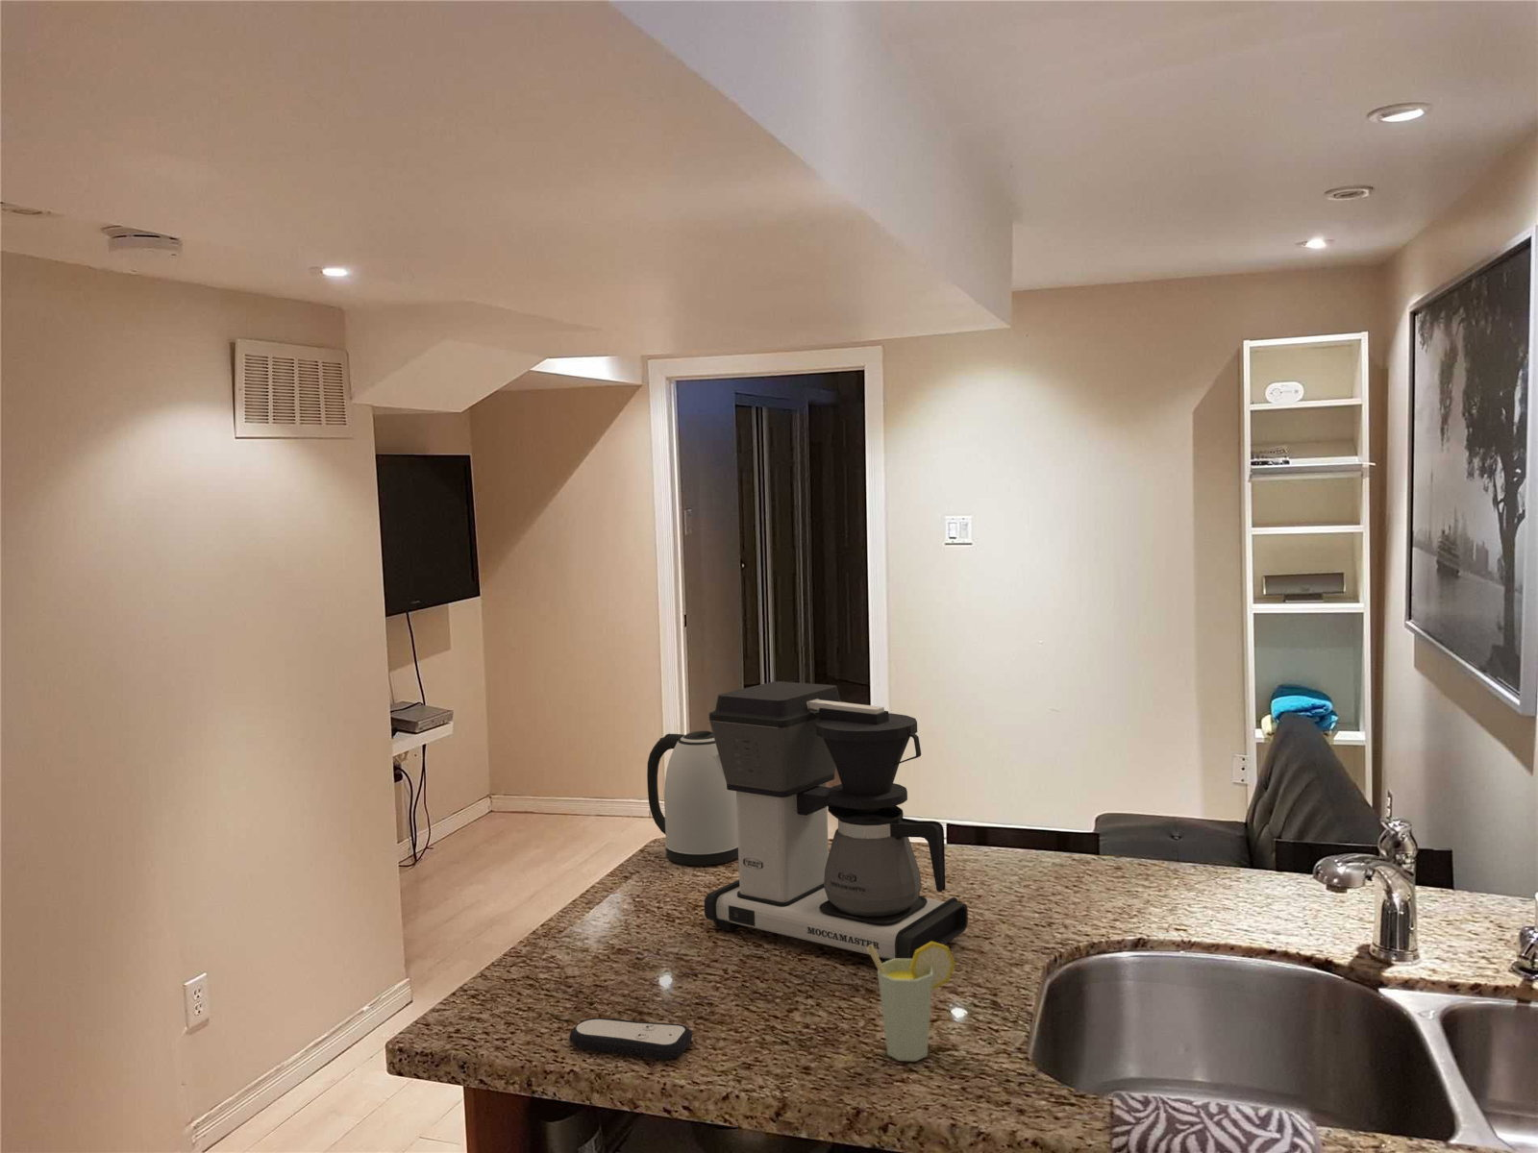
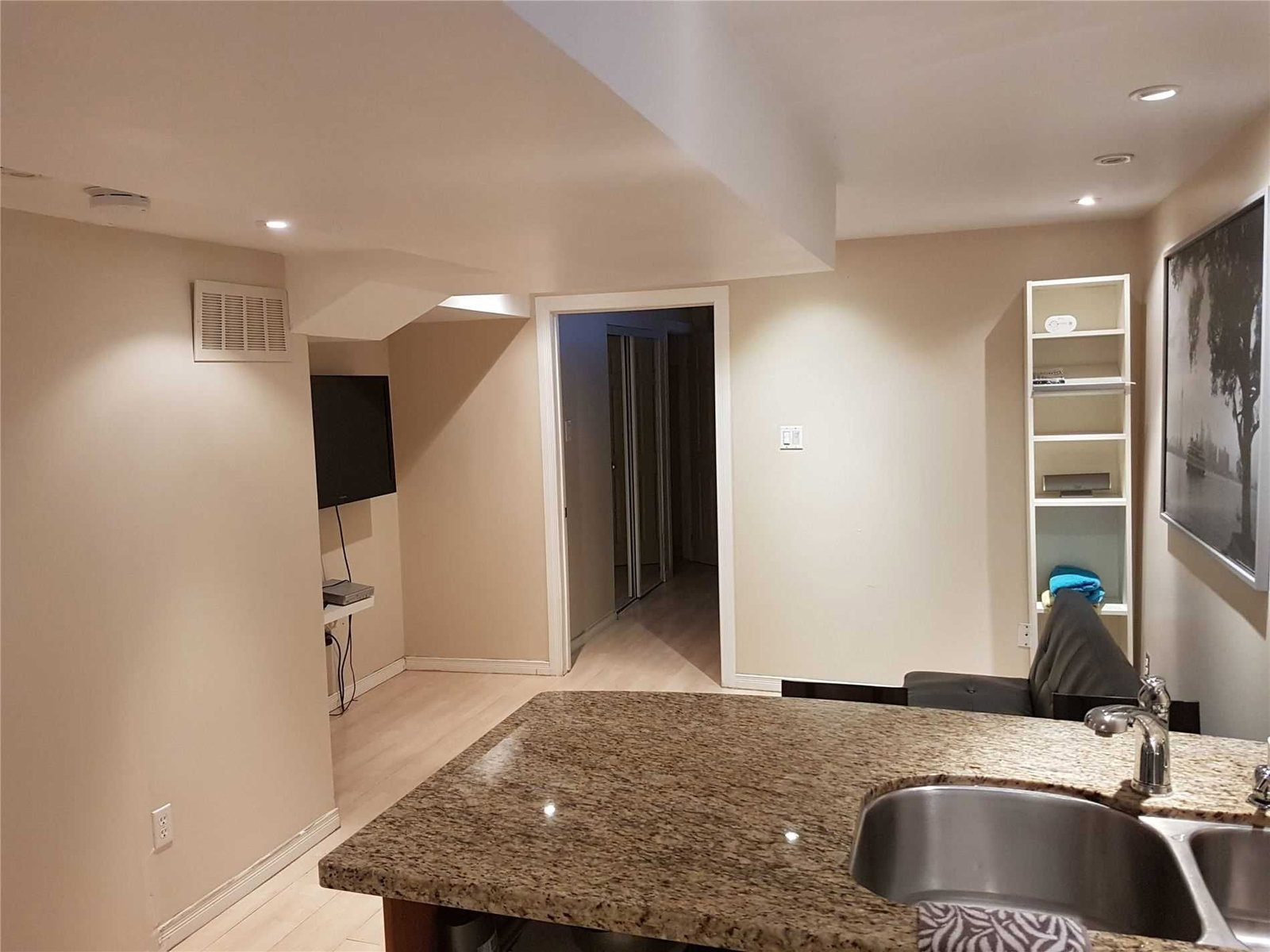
- kettle (691, 791)
- cup (912, 996)
- coffee maker (832, 814)
- remote control (630, 1036)
